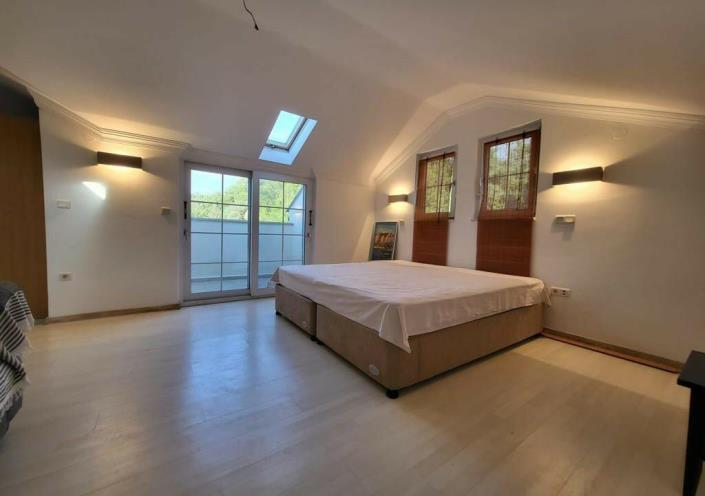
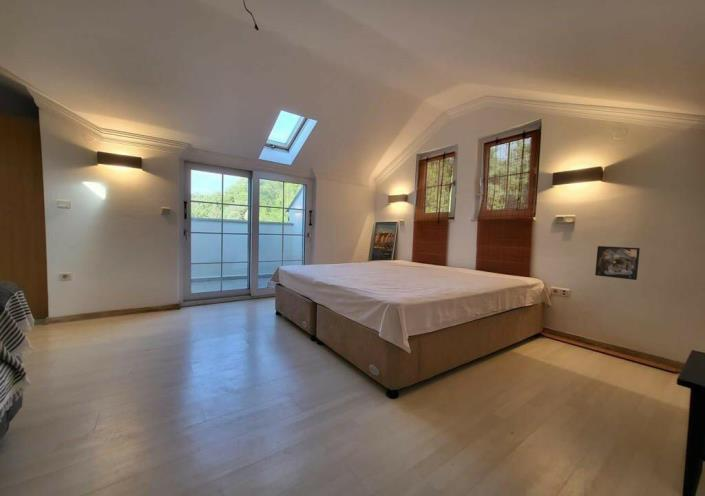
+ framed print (616, 262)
